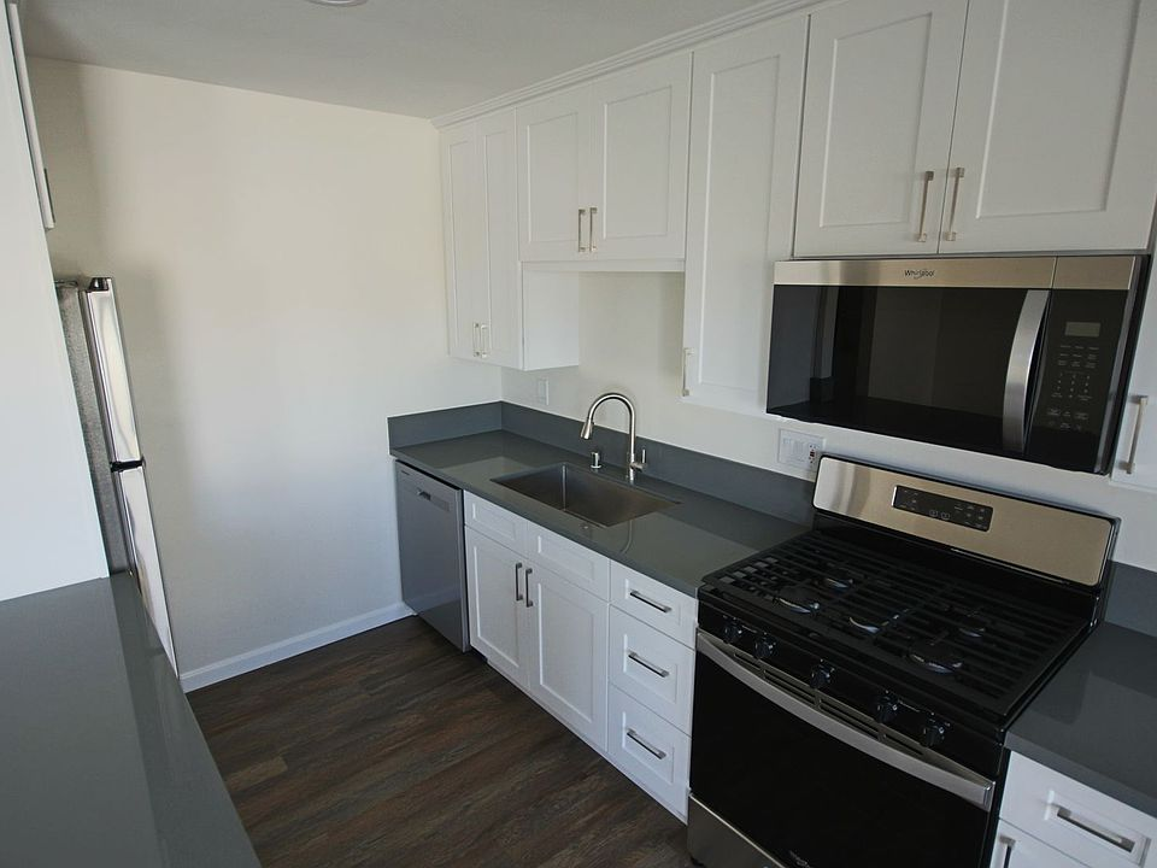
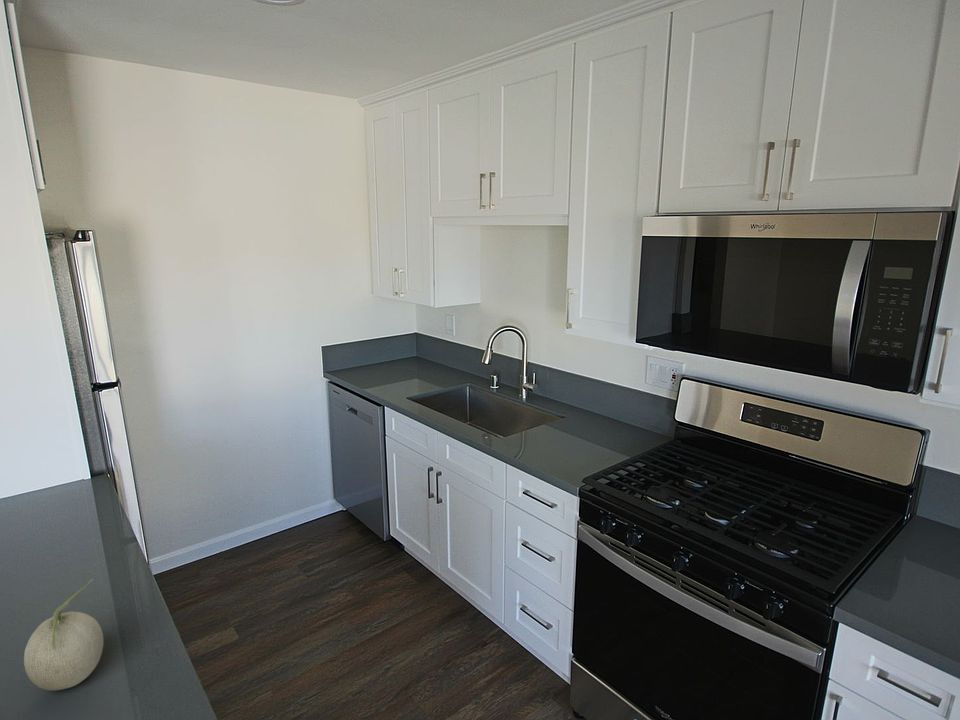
+ fruit (62, 642)
